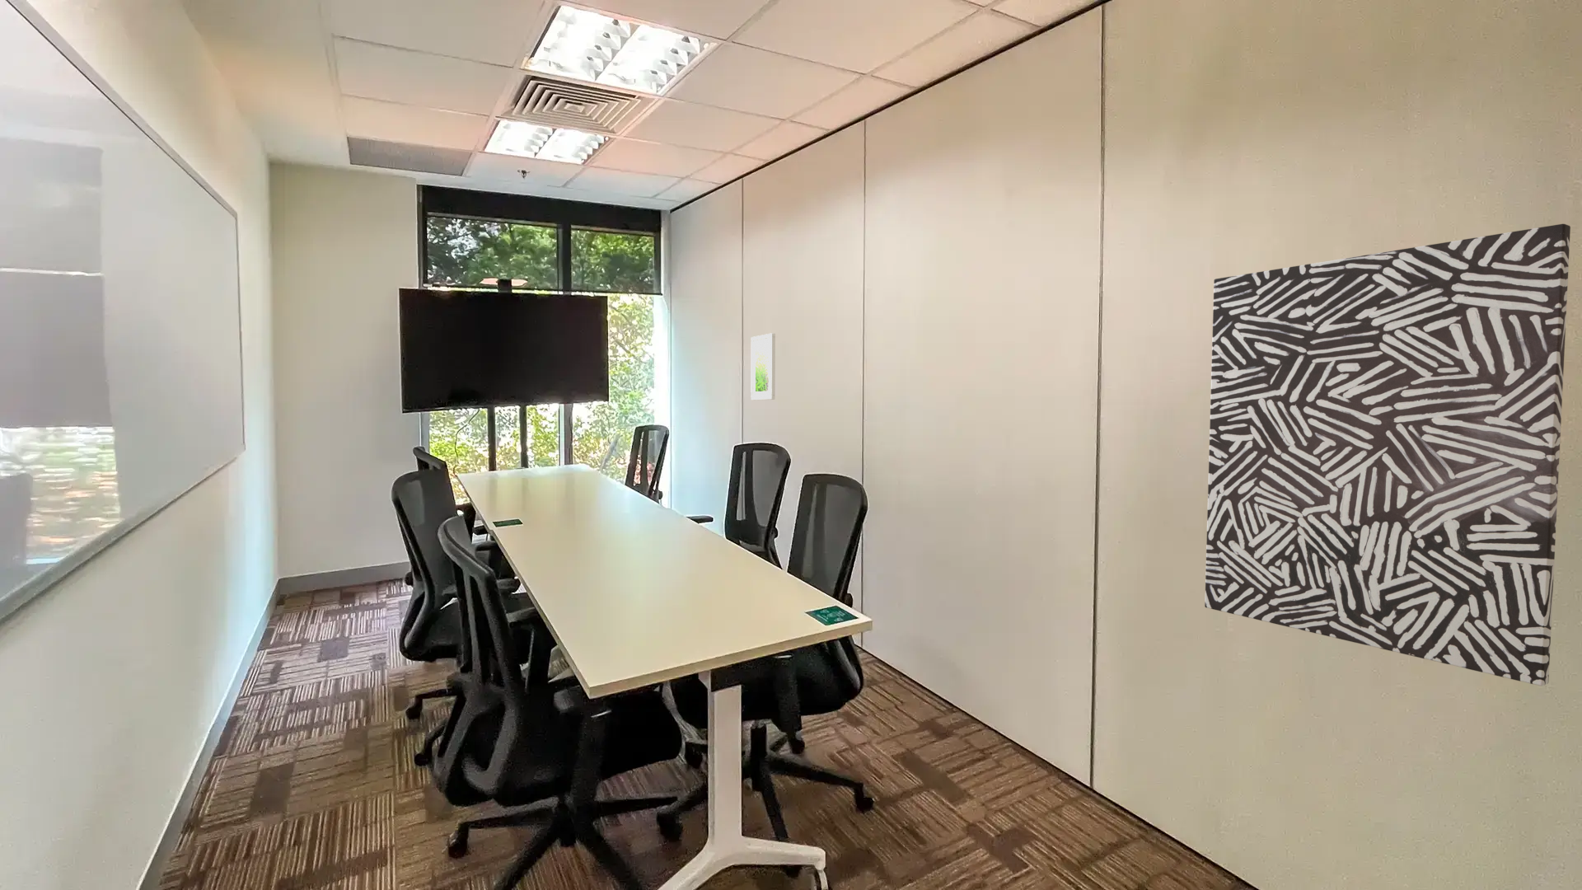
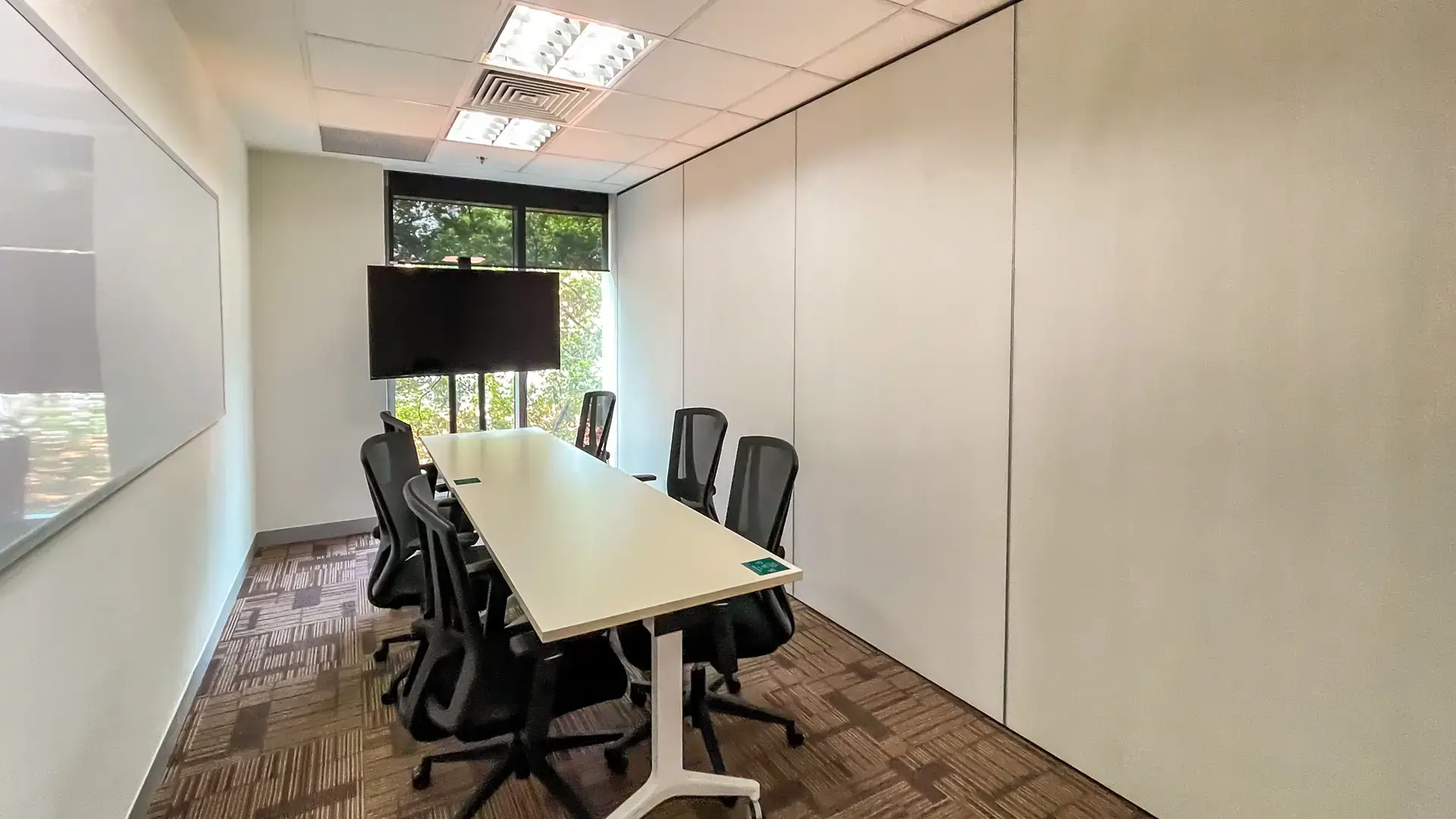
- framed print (762, 367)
- wall art (1355, 450)
